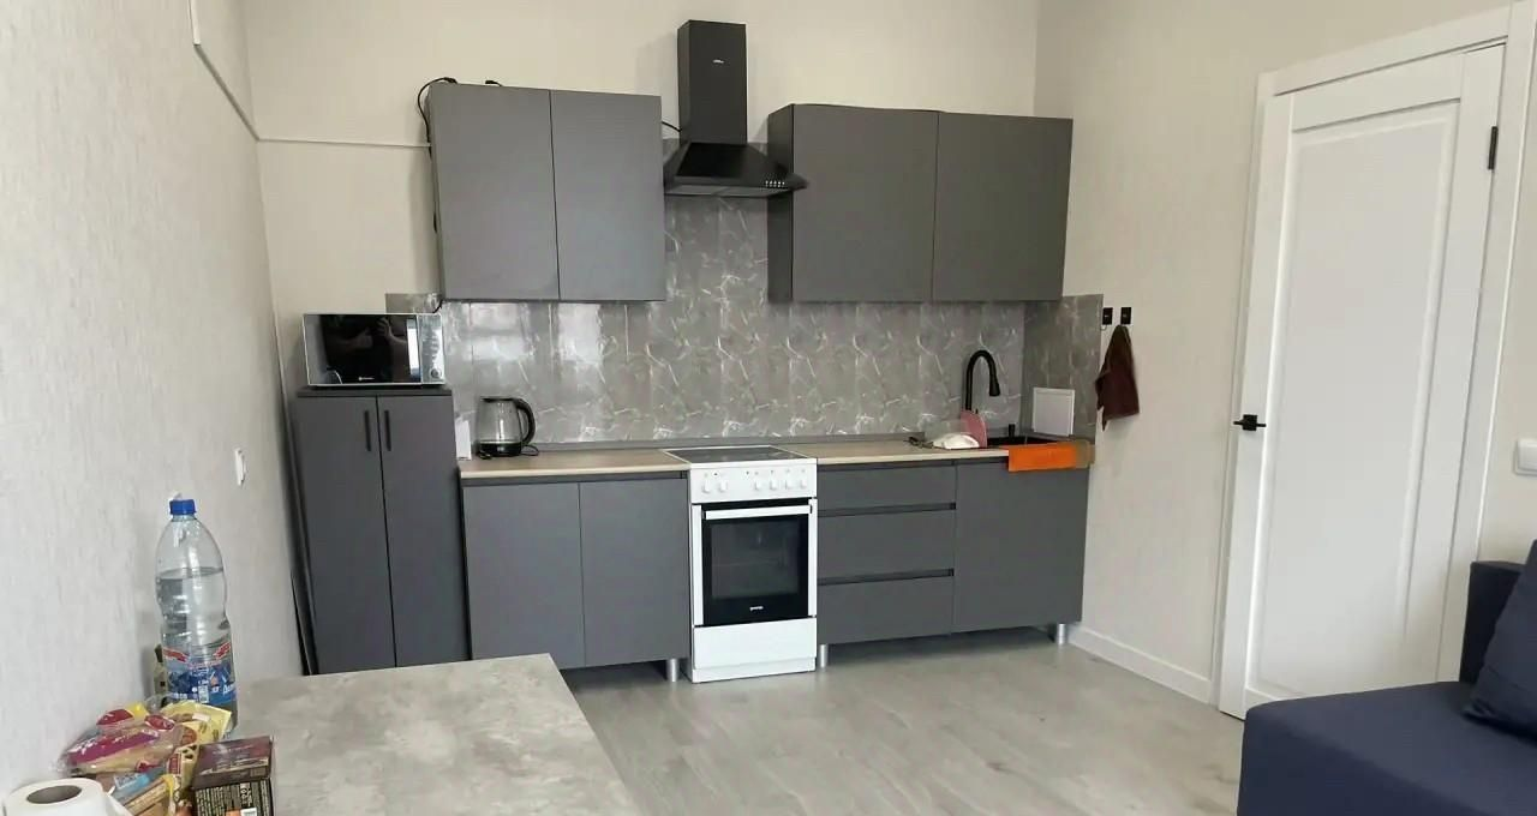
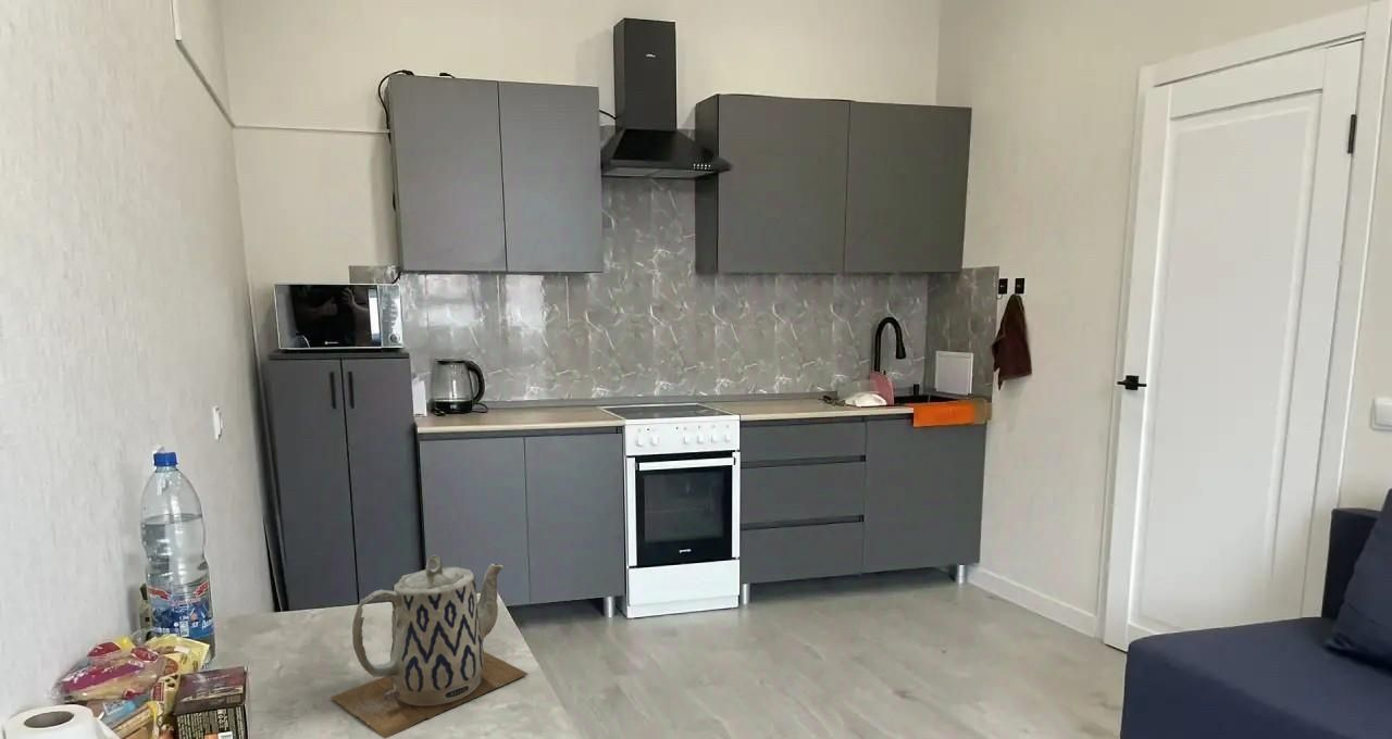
+ teapot (430, 621)
